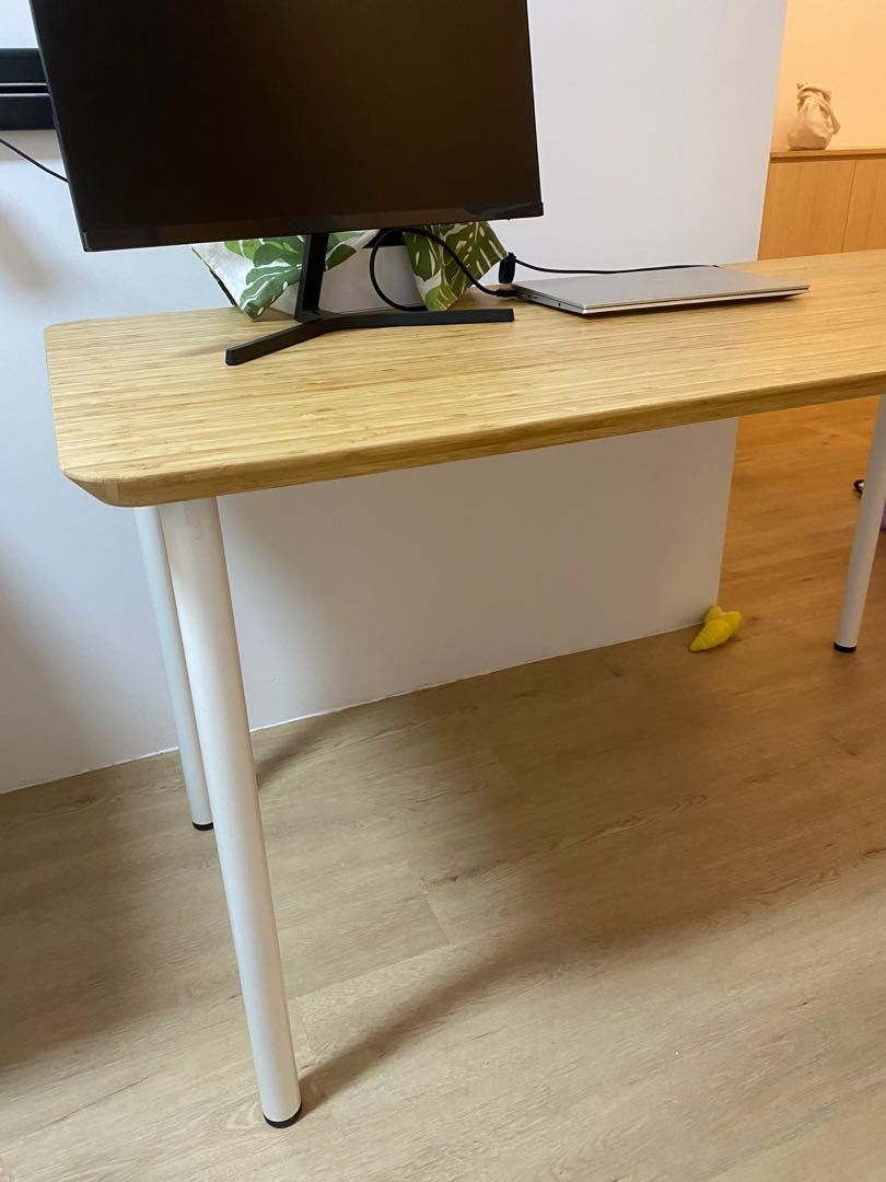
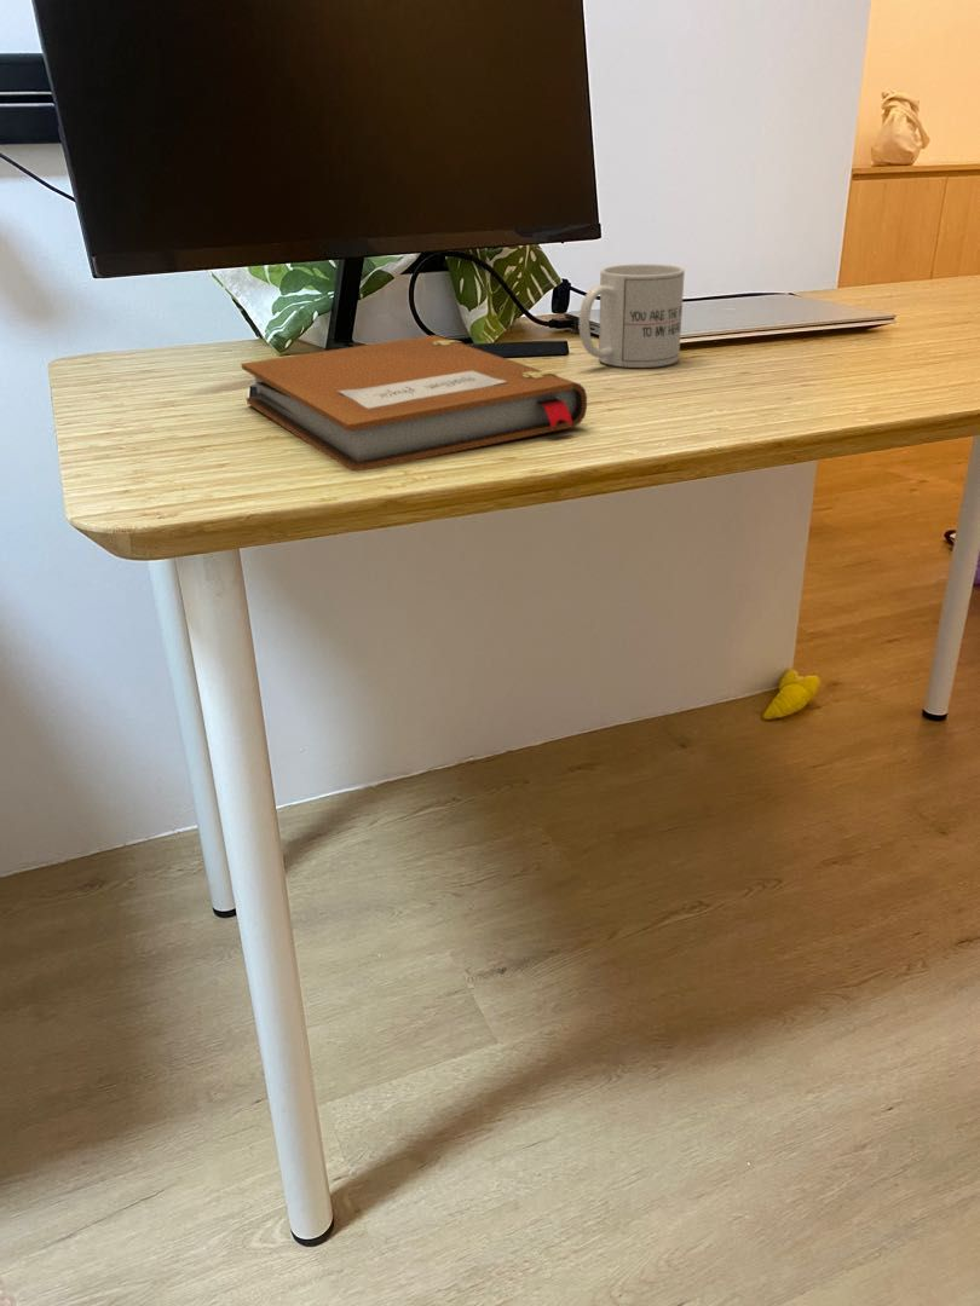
+ mug (626, 317)
+ notebook (410, 393)
